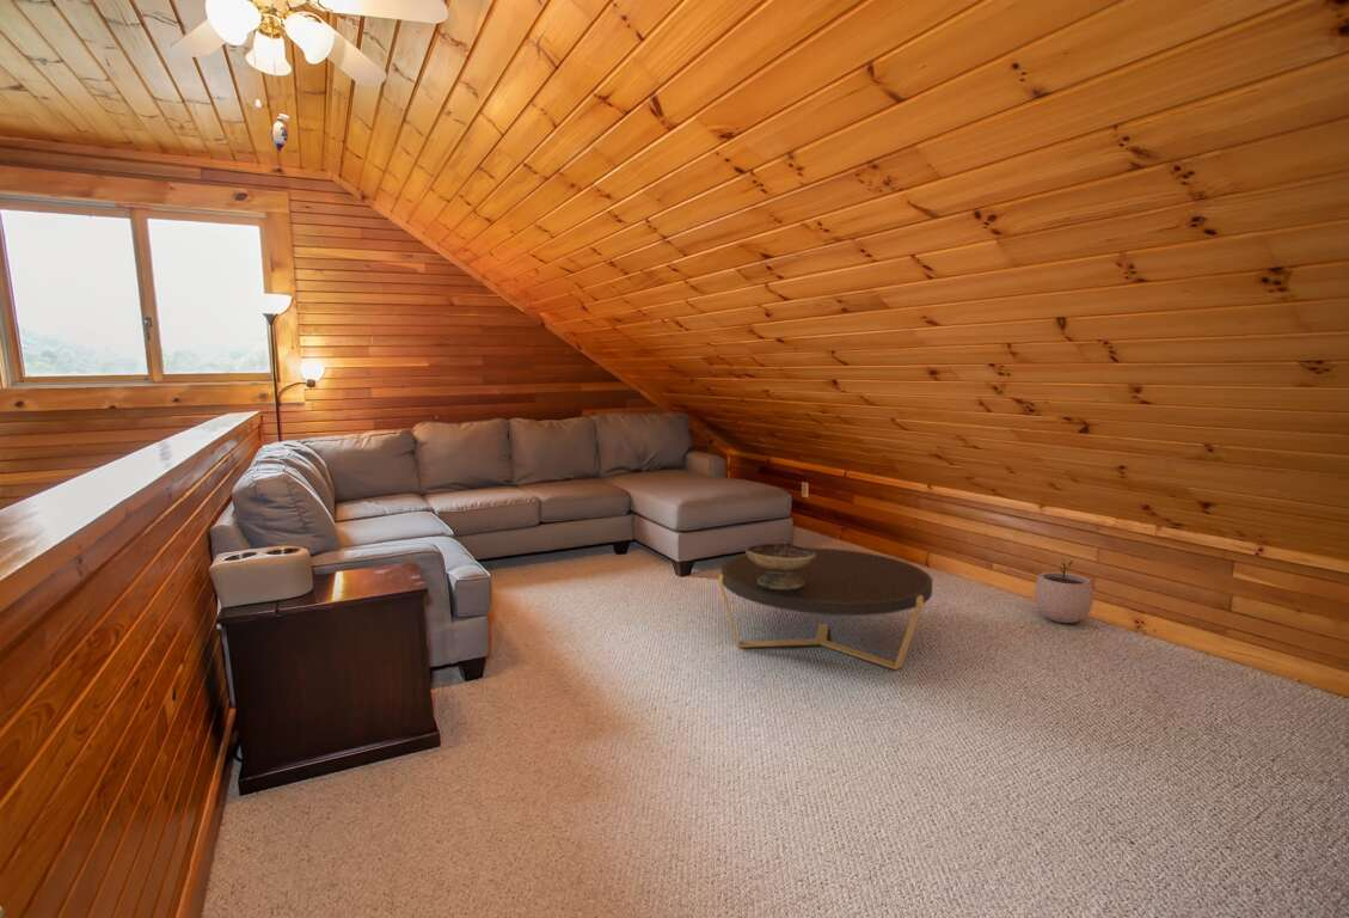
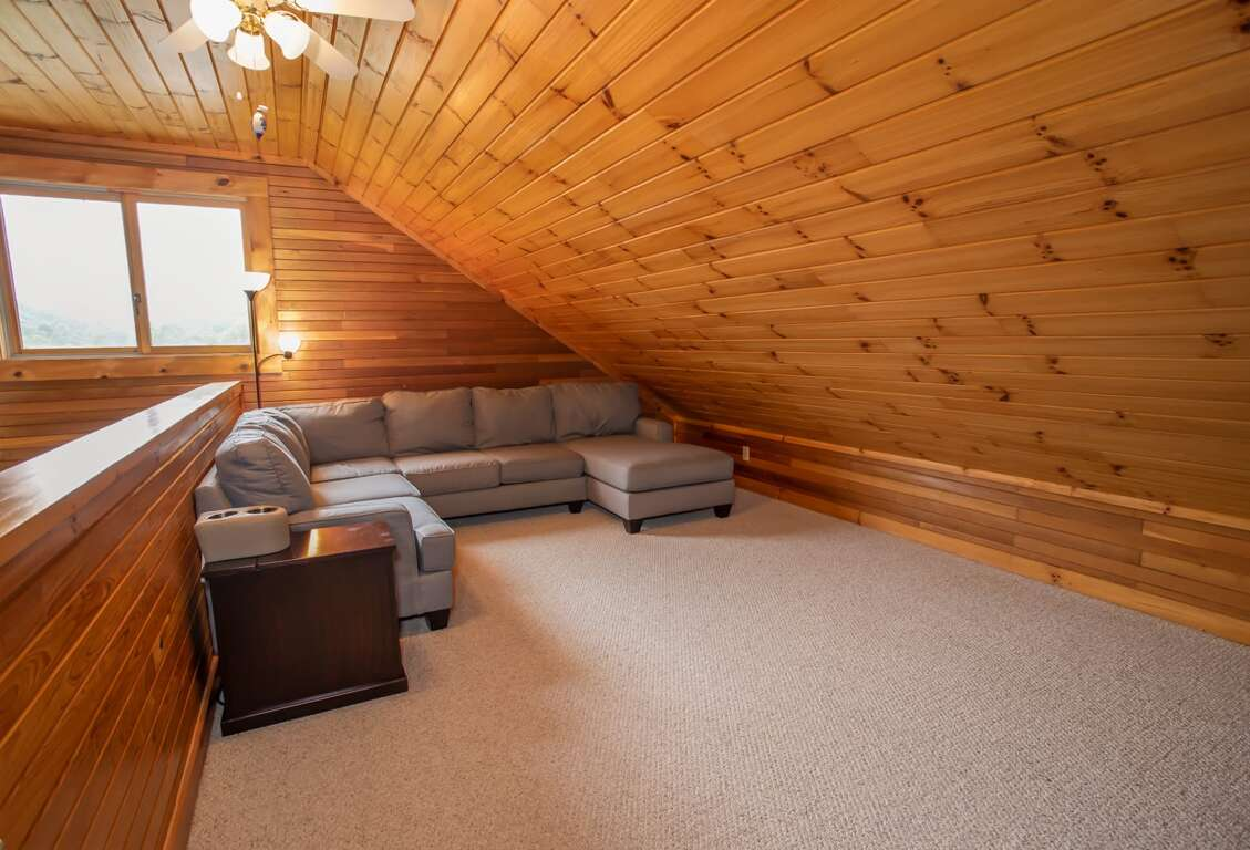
- coffee table (822, 606)
- decorative bowl (779, 564)
- plant pot (1063, 589)
